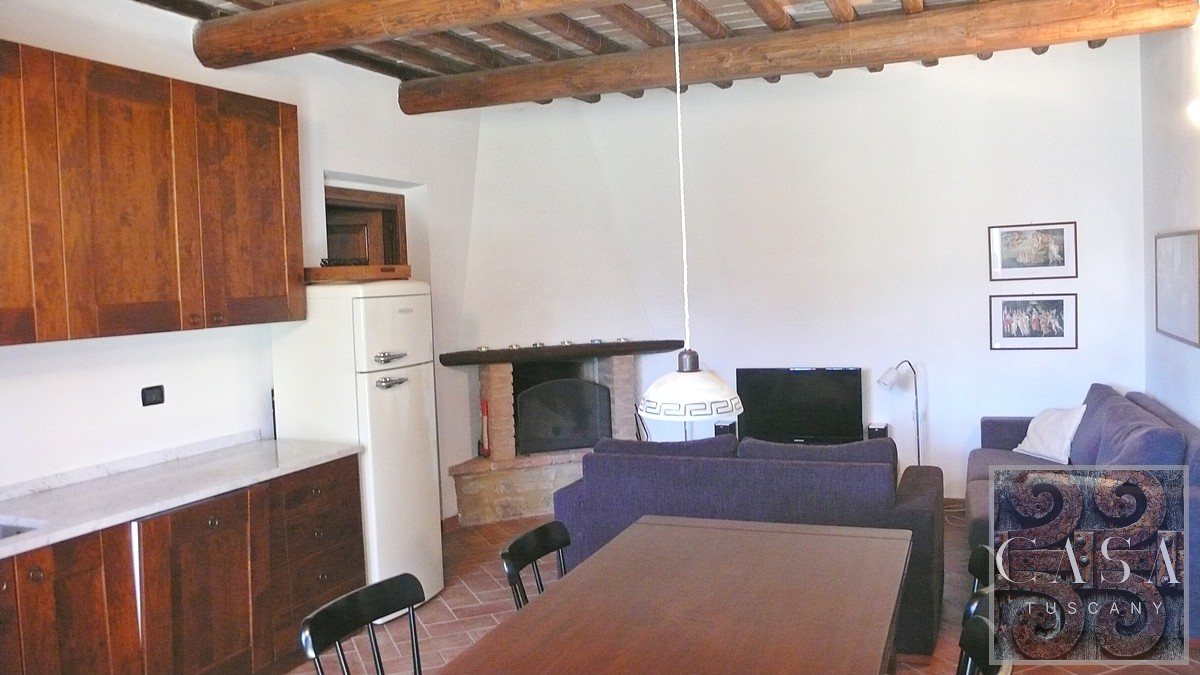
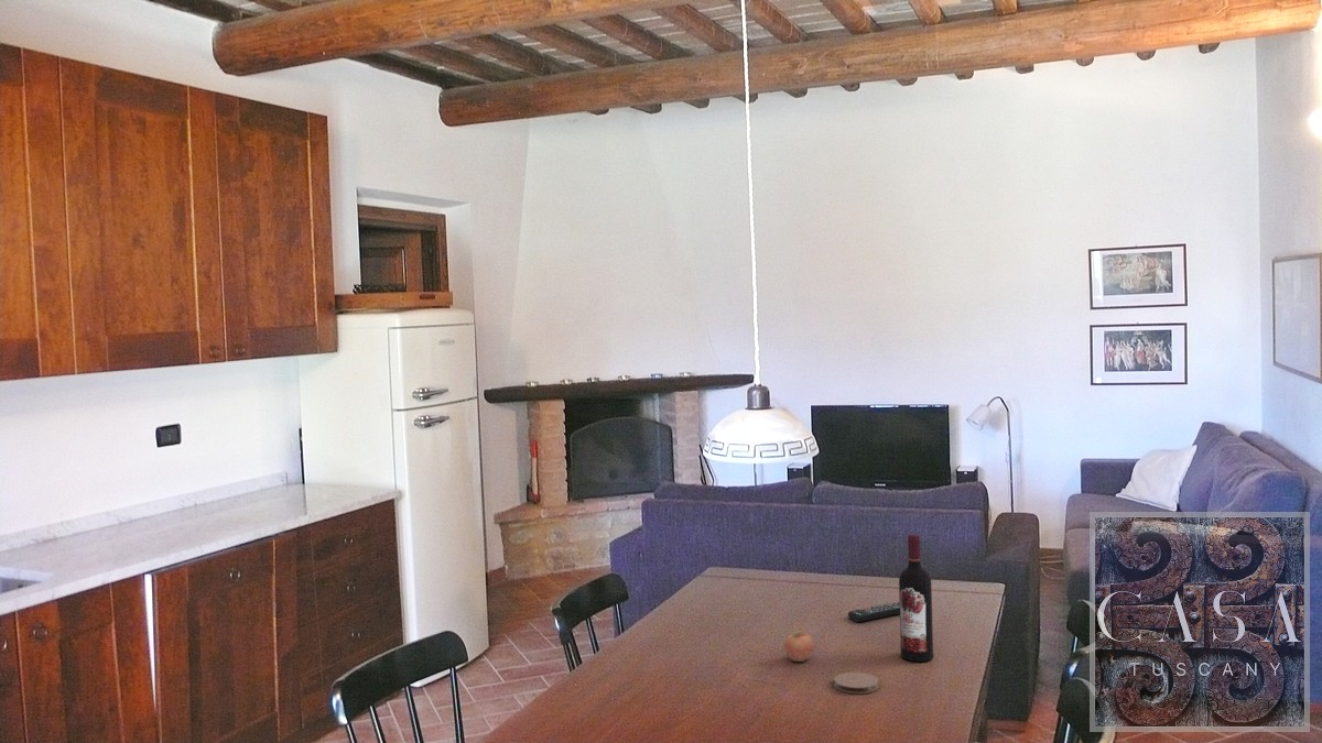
+ wine bottle (914, 596)
+ remote control (887, 610)
+ coaster (856, 682)
+ fruit (799, 644)
